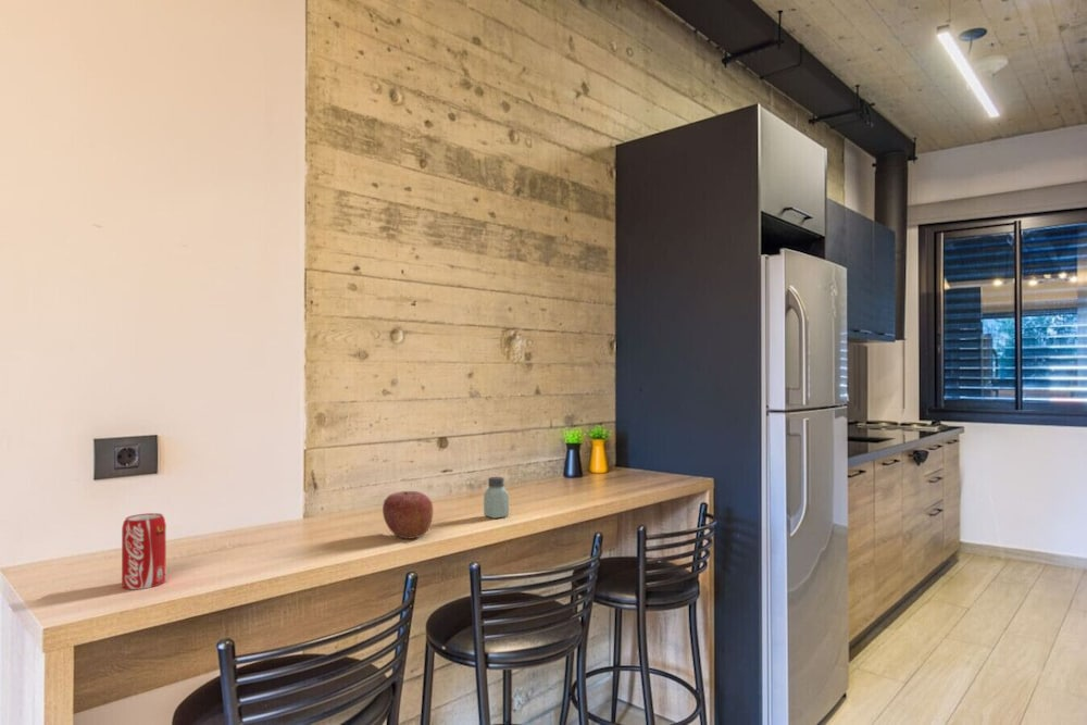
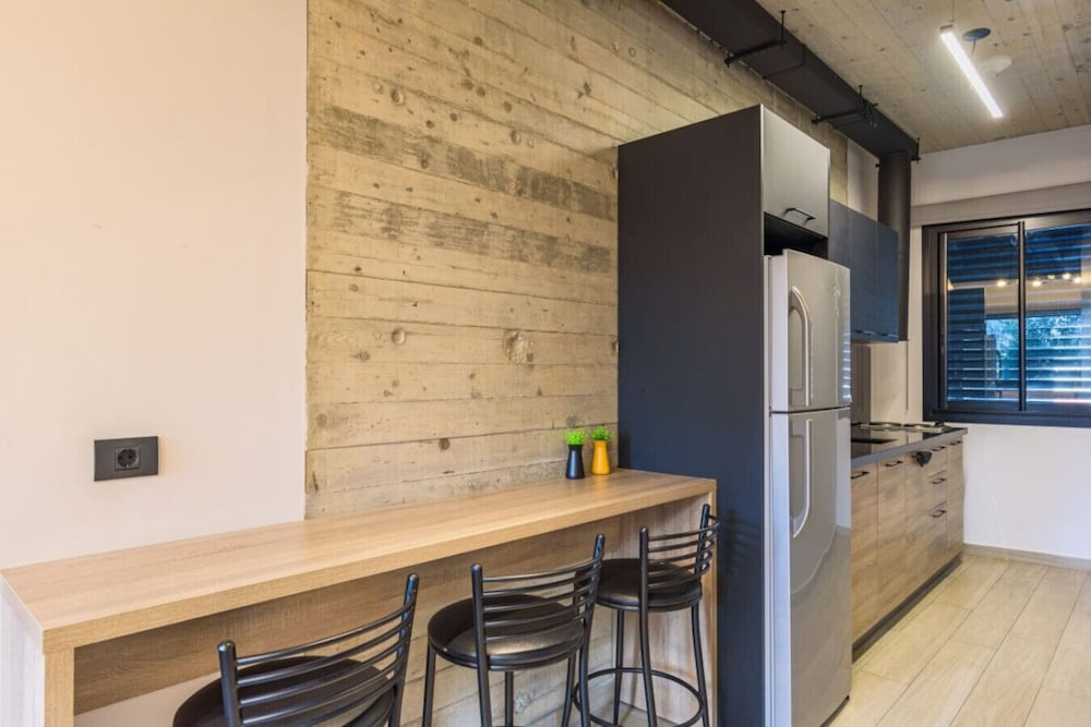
- apple (408, 514)
- saltshaker (496, 497)
- beverage can (143, 550)
